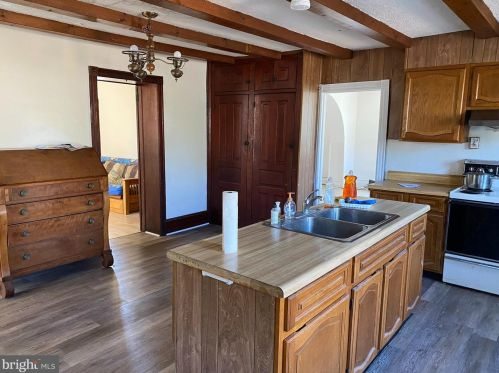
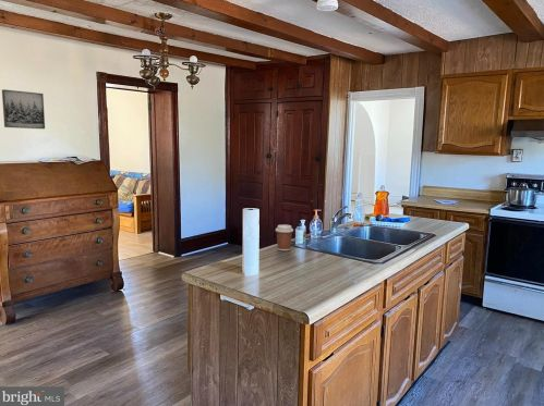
+ coffee cup (283, 237)
+ wall art (24, 110)
